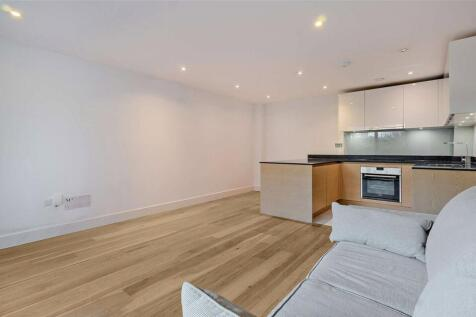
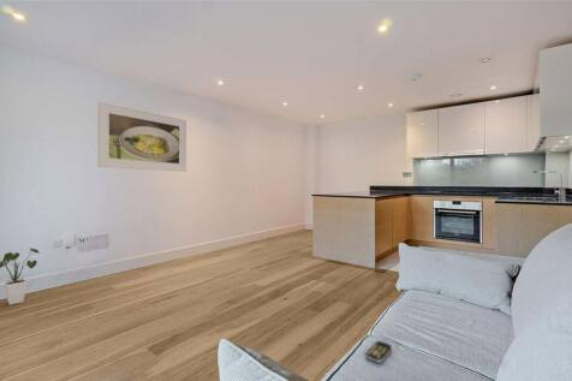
+ house plant (19, 274)
+ remote control (379, 351)
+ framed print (147, 141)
